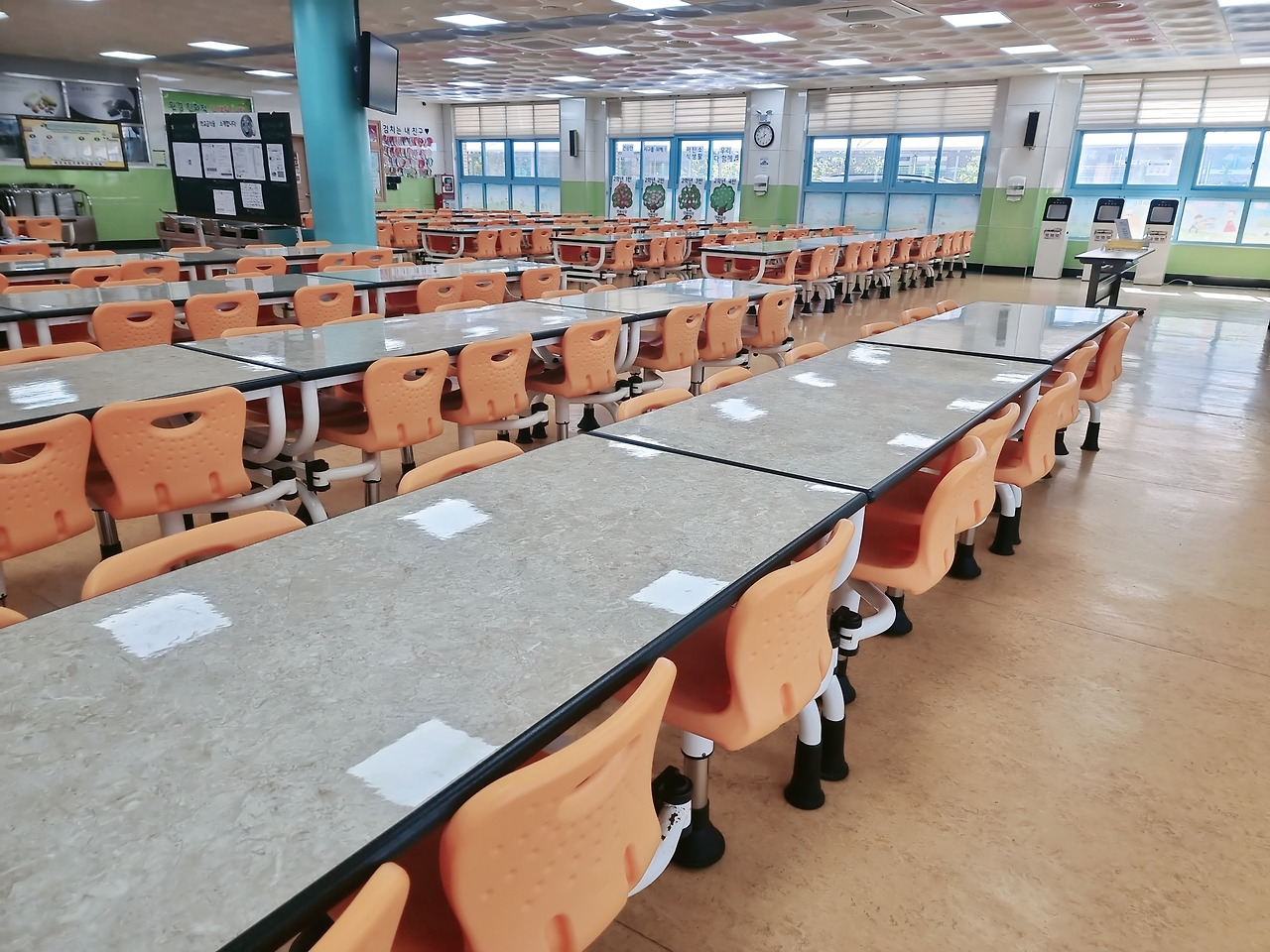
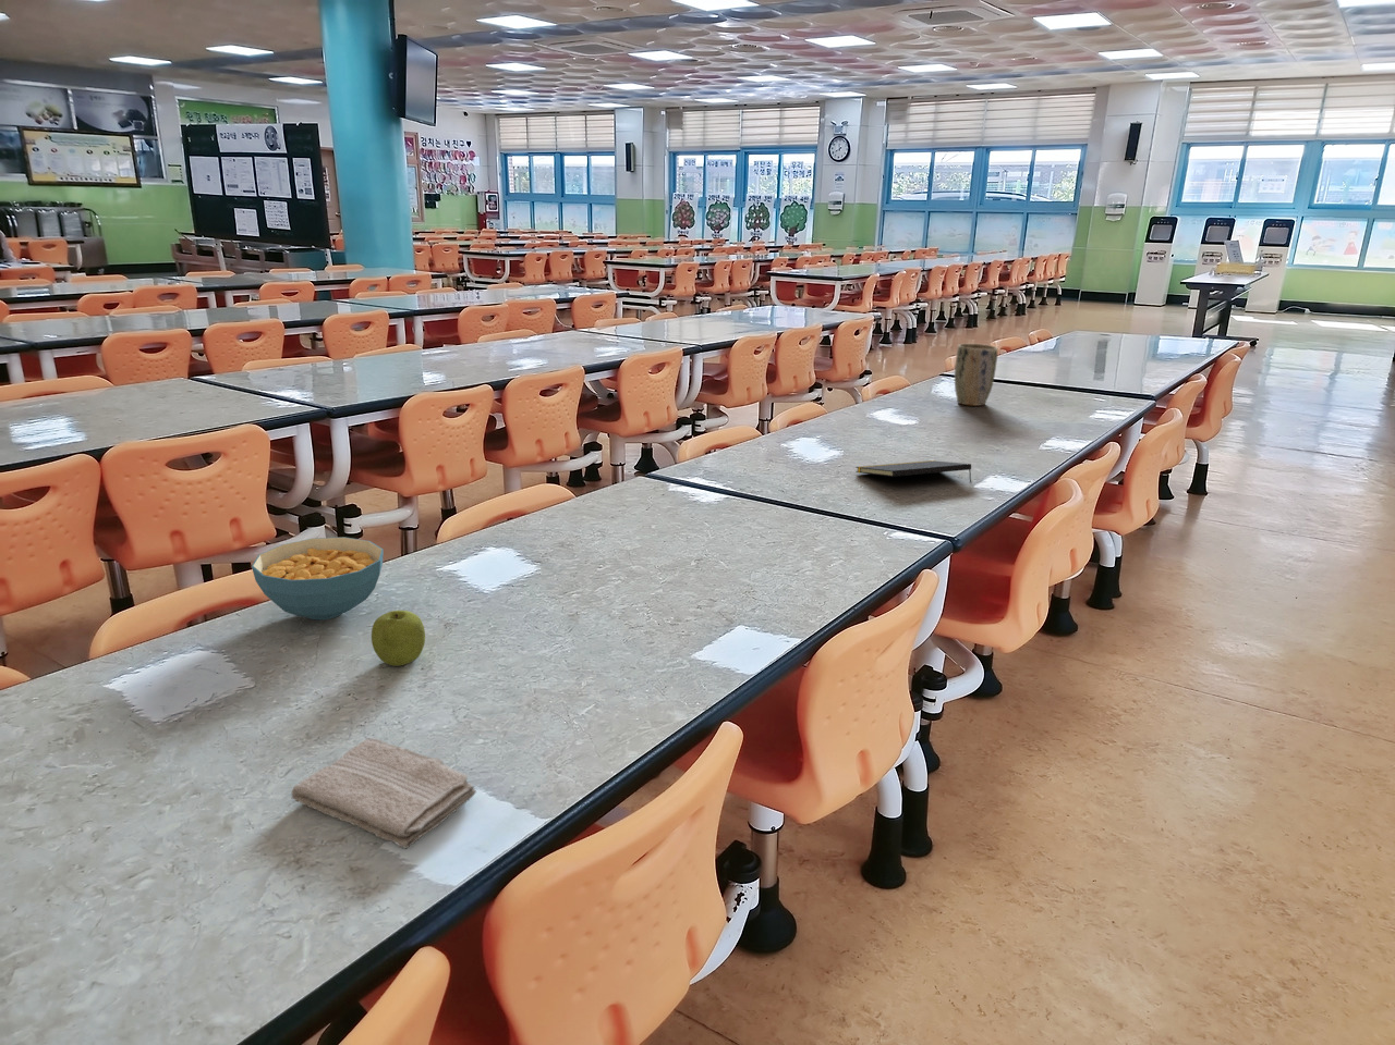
+ plant pot (973, 374)
+ cereal bowl (322, 585)
+ notepad (912, 468)
+ washcloth (384, 788)
+ fruit (398, 634)
